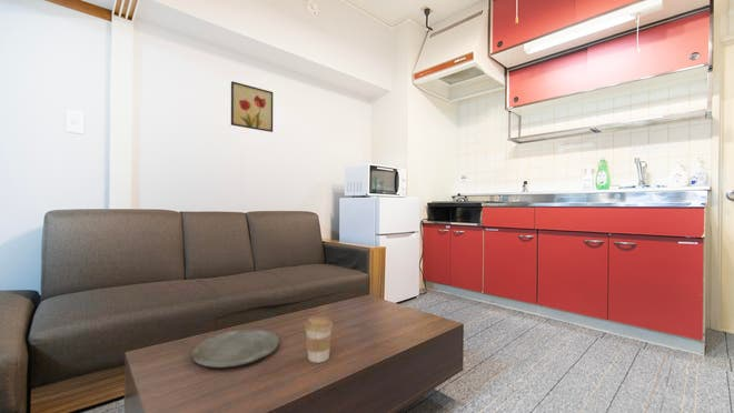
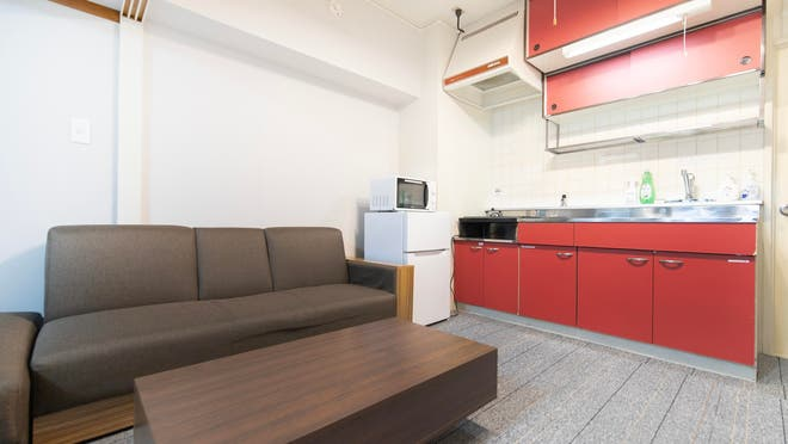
- wall art (252, 108)
- plate (237, 346)
- coffee cup (318, 338)
